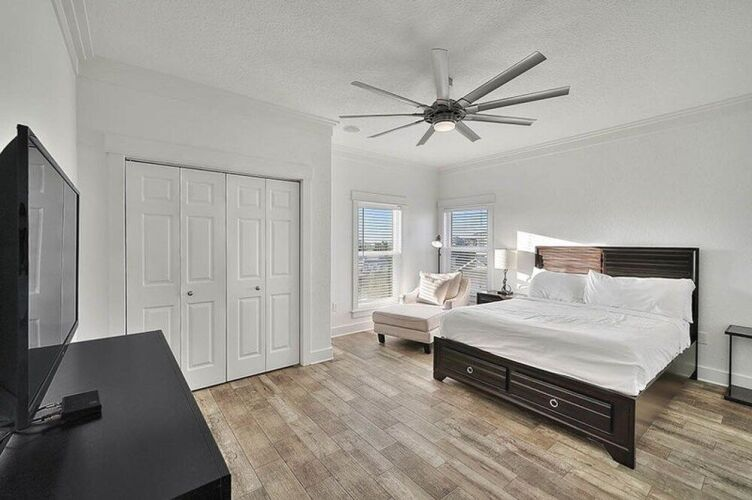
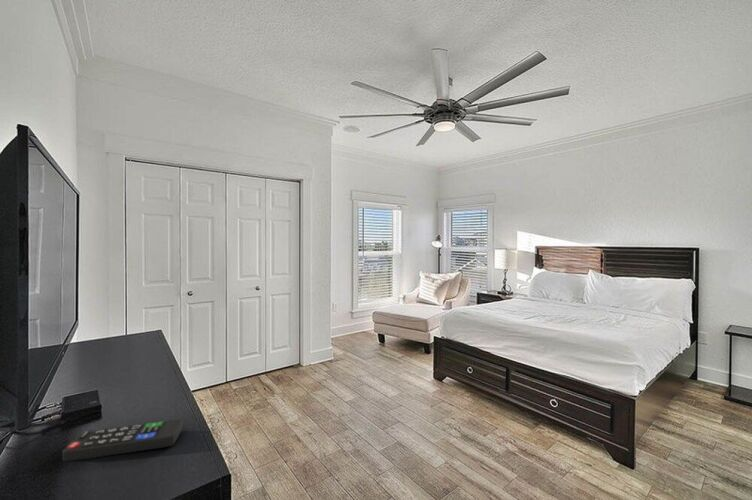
+ remote control (127, 437)
